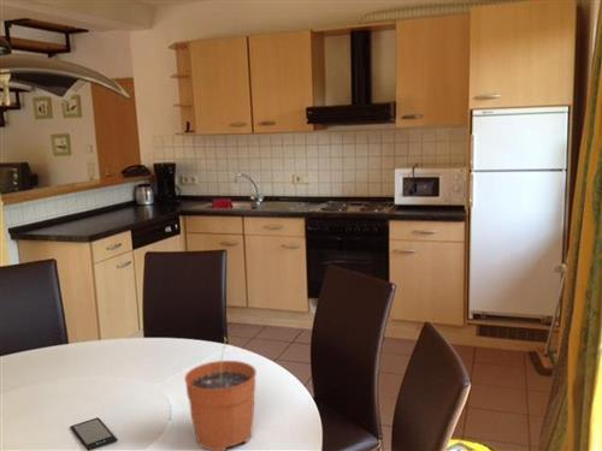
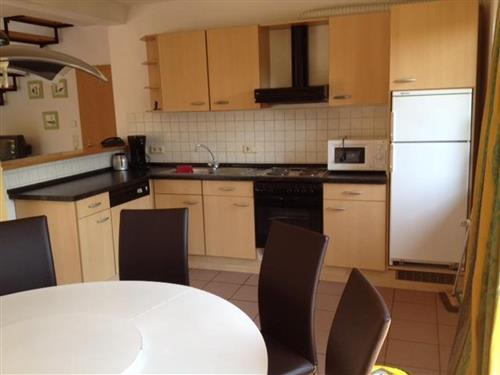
- plant pot (222, 390)
- smartphone (93, 433)
